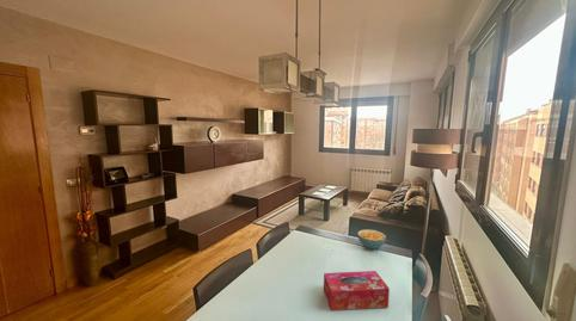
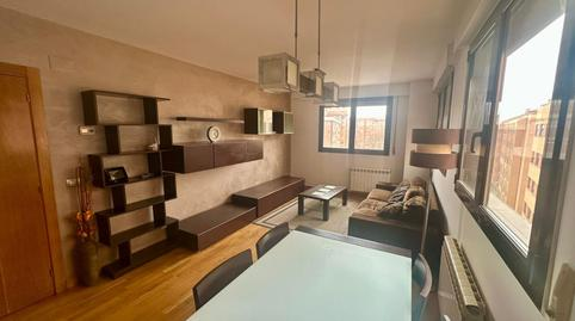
- cereal bowl (370, 241)
- tissue box (354, 289)
